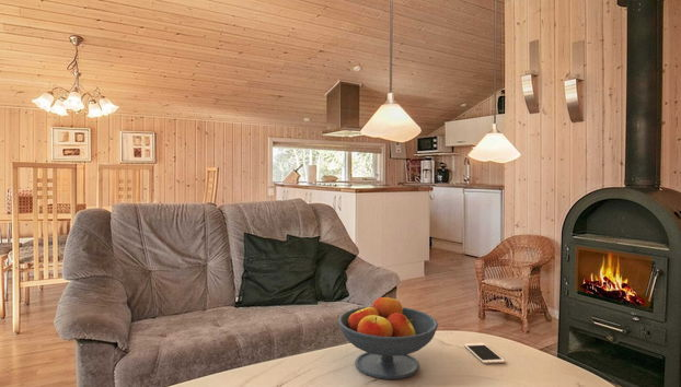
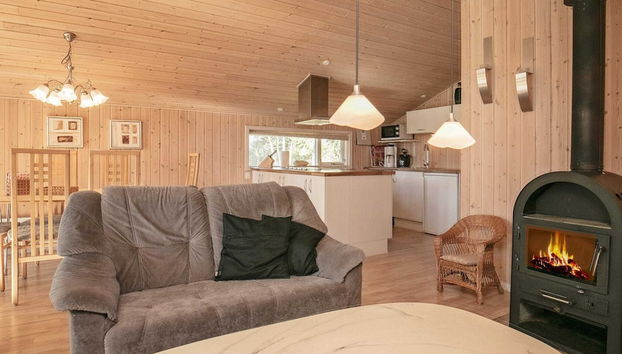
- cell phone (483, 352)
- fruit bowl (386, 335)
